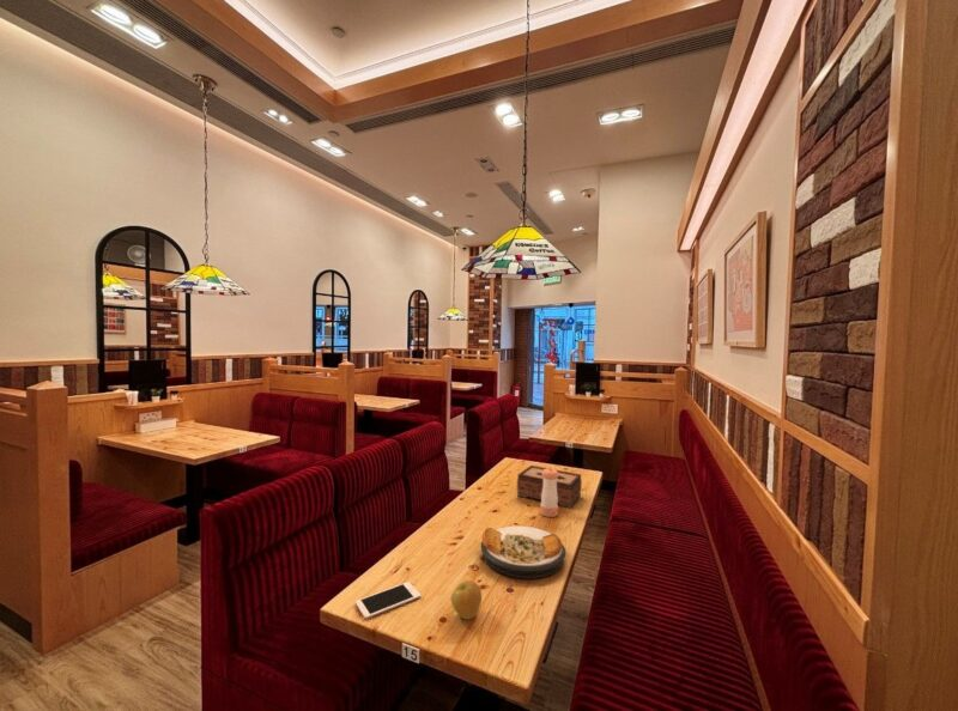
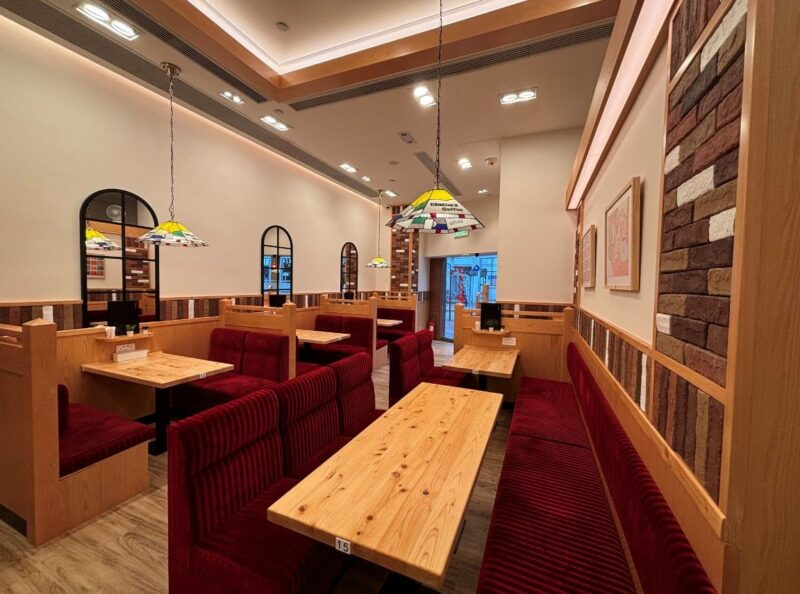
- apple (466, 598)
- tissue box (542, 485)
- cell phone (388, 598)
- pepper shaker (550, 490)
- plate (522, 546)
